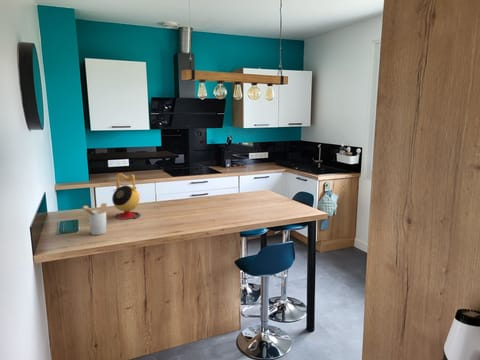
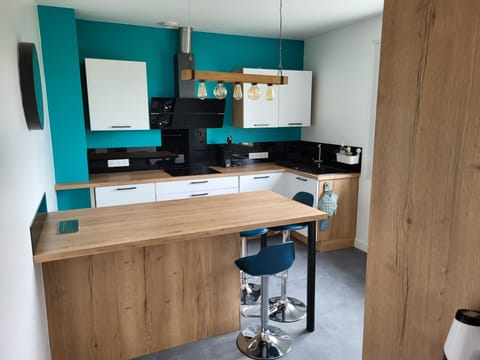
- utensil holder (94, 218)
- kettle (126, 195)
